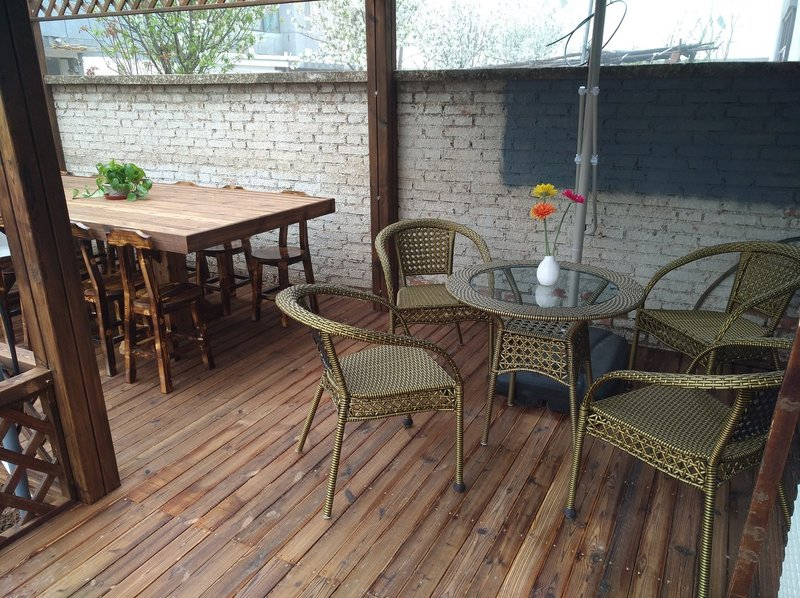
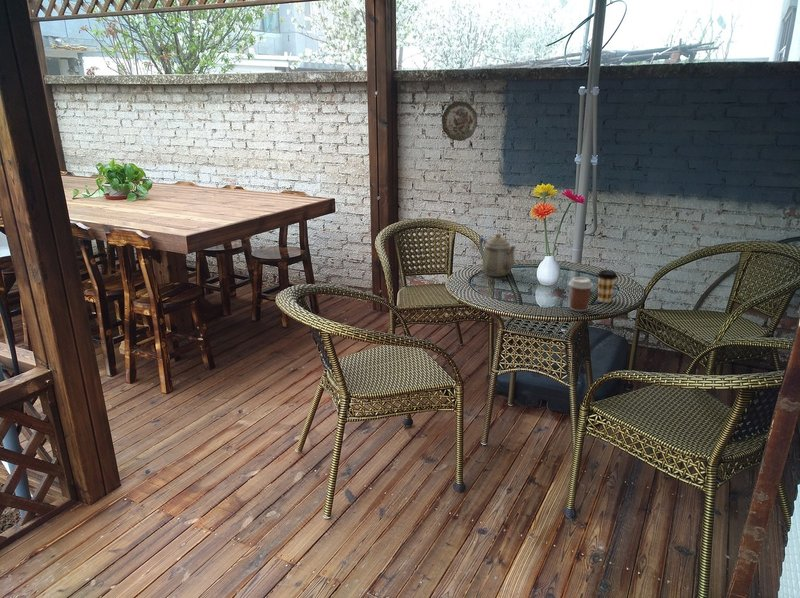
+ teapot (497, 253)
+ coffee cup (579, 294)
+ coffee cup (606, 286)
+ decorative plate (459, 121)
